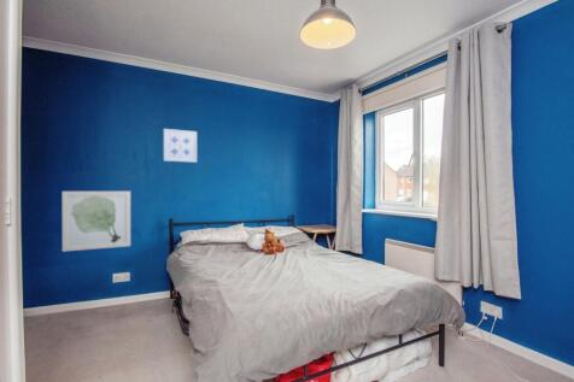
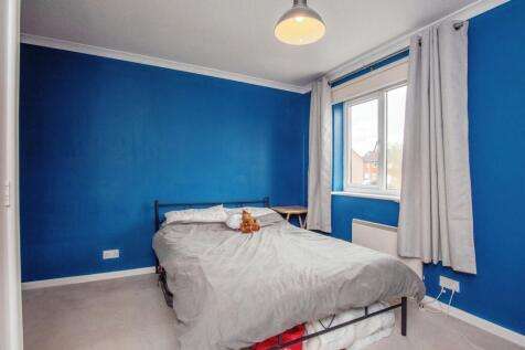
- wall art (98, 219)
- wall art (180, 146)
